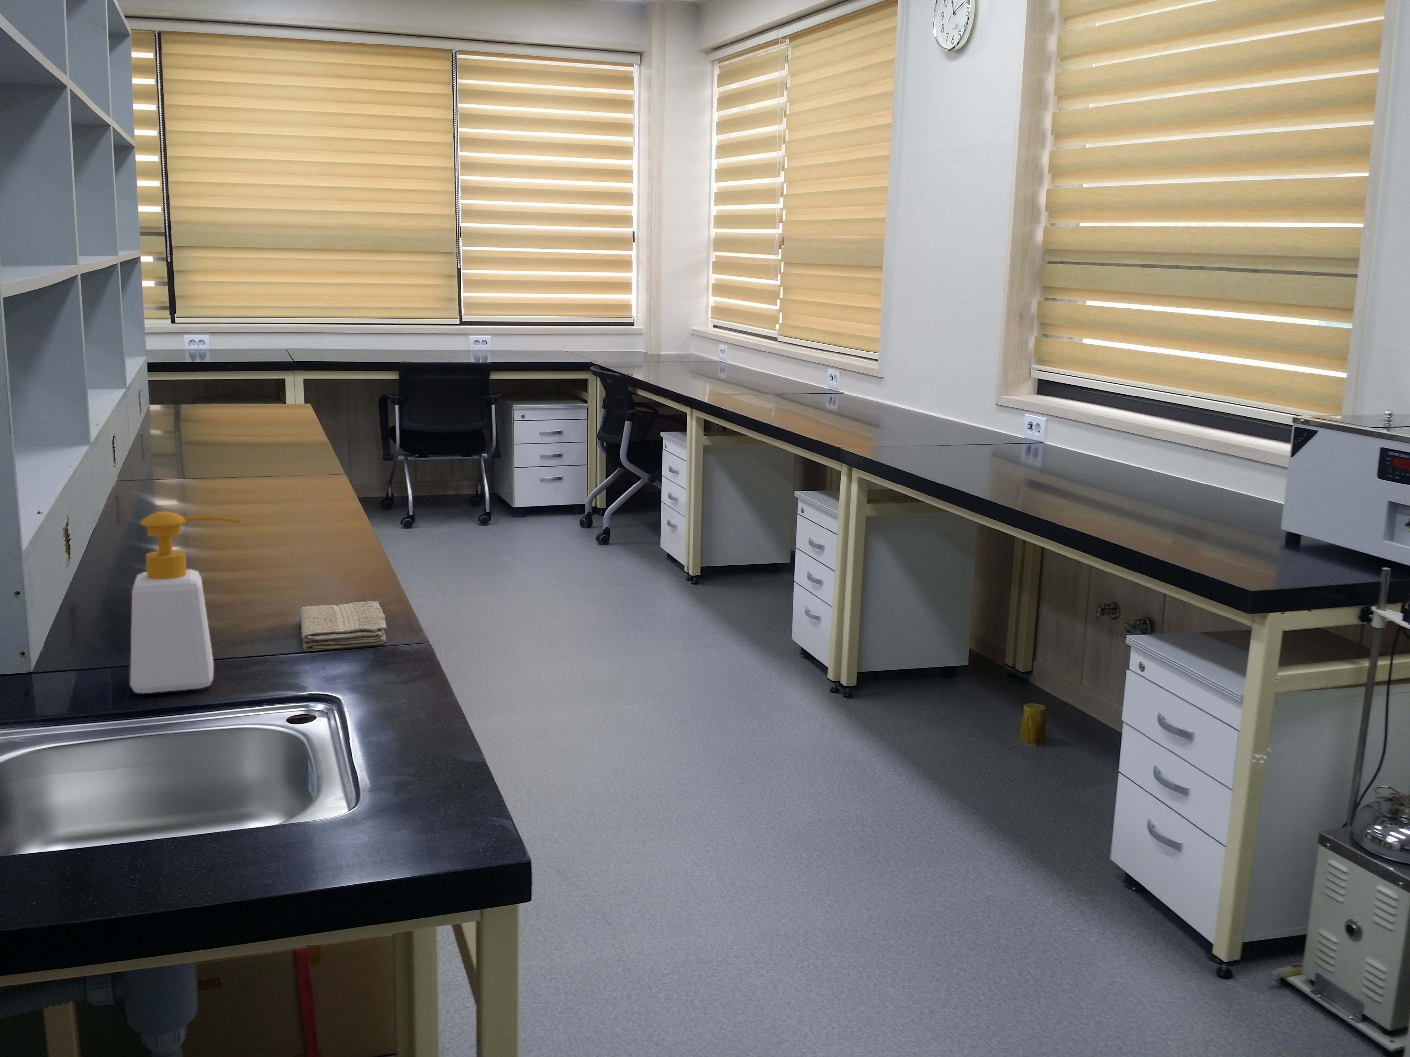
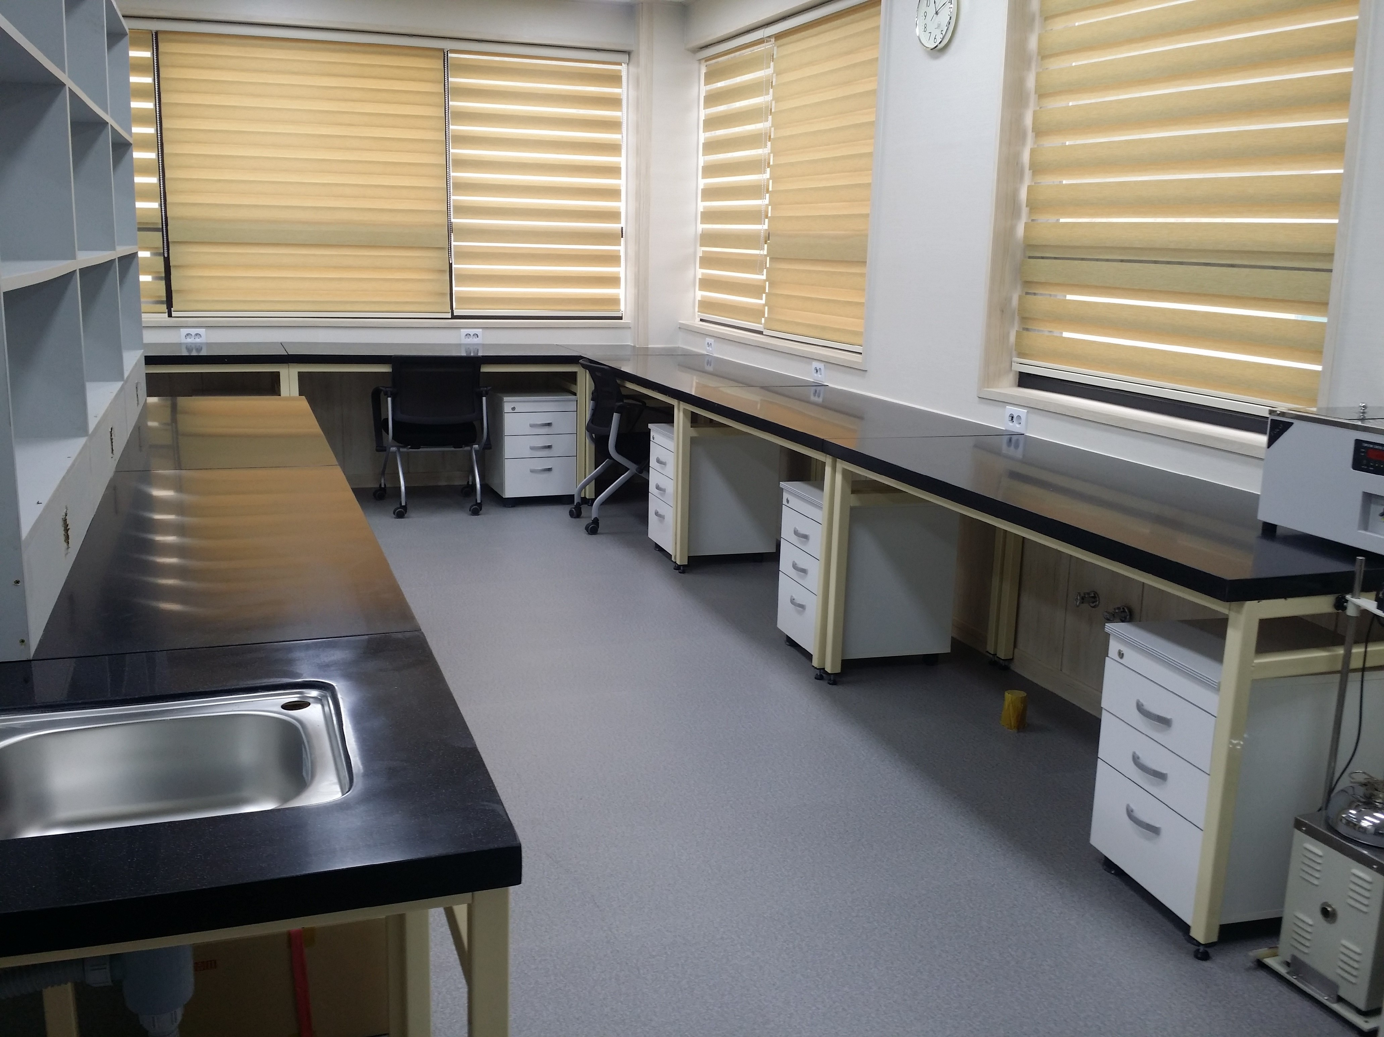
- washcloth (342, 623)
- soap bottle (187, 597)
